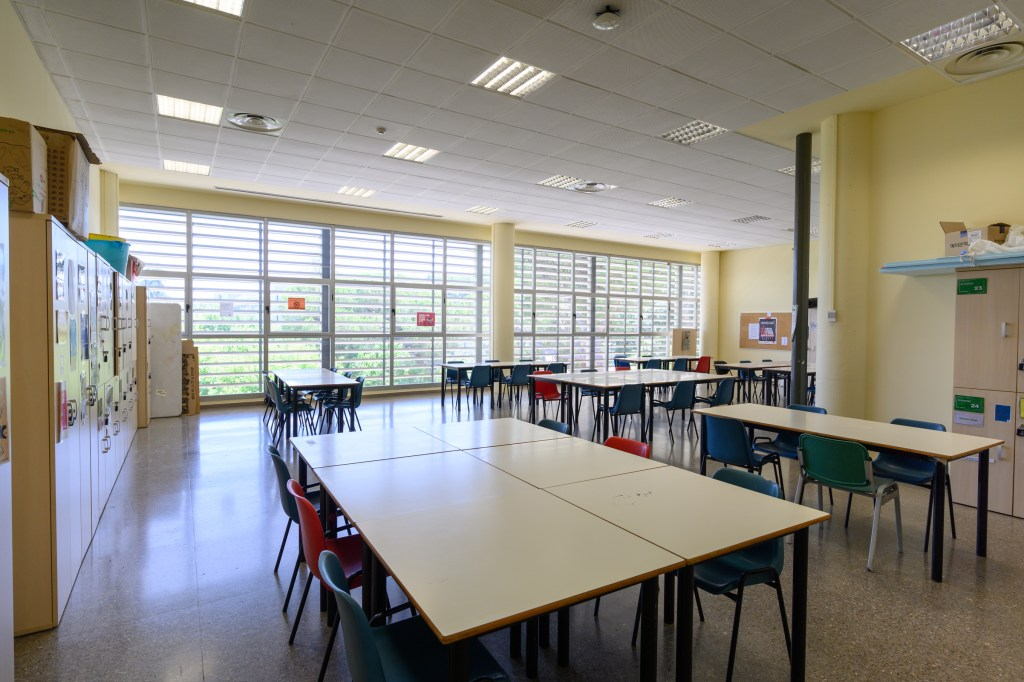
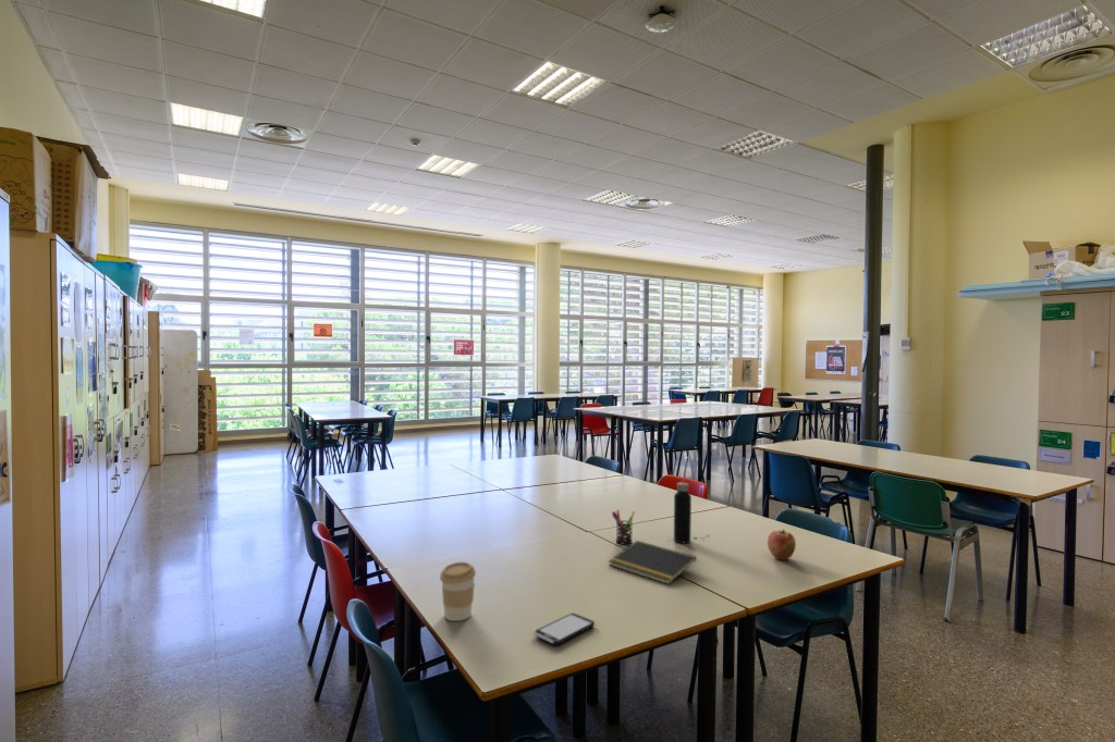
+ smartphone (564, 628)
+ coffee cup (457, 590)
+ water bottle (682, 509)
+ pen holder (624, 525)
+ apple (781, 543)
+ notepad (651, 560)
